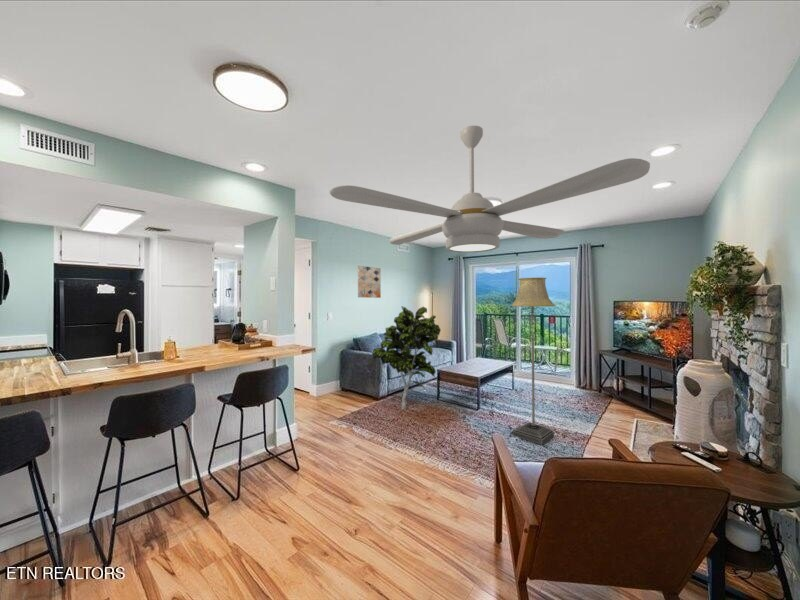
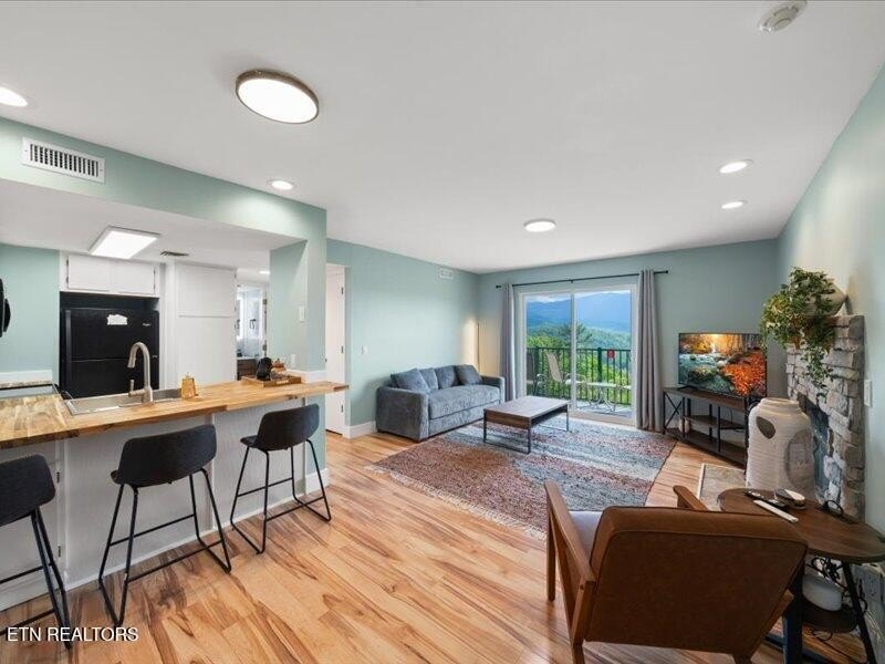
- wall art (369, 282)
- floor lamp (532, 356)
- ceiling fan (471, 190)
- indoor plant (405, 356)
